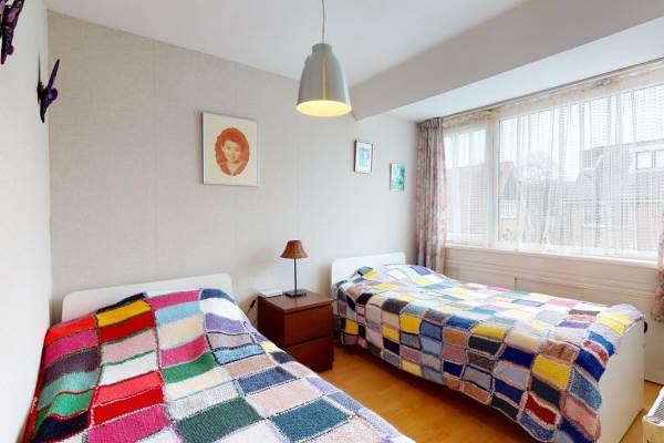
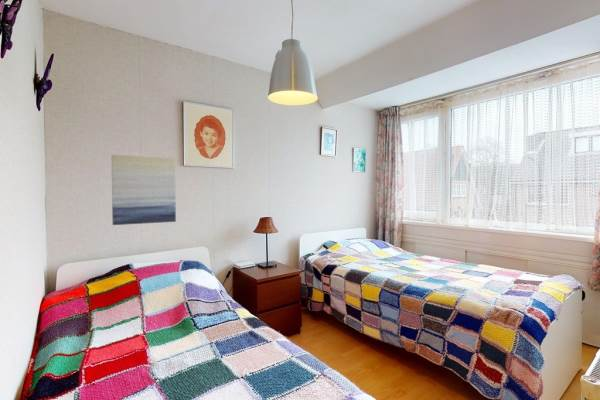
+ wall art (145, 190)
